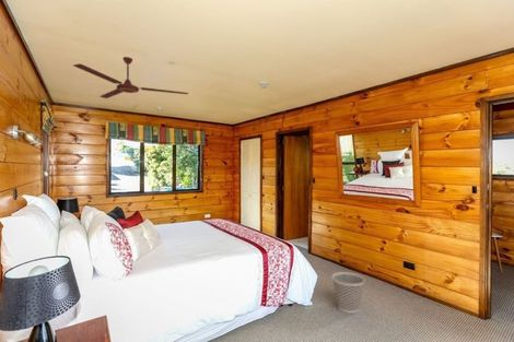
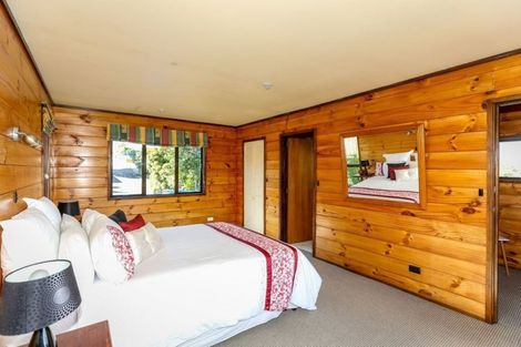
- wastebasket (348, 293)
- ceiling fan (135, 85)
